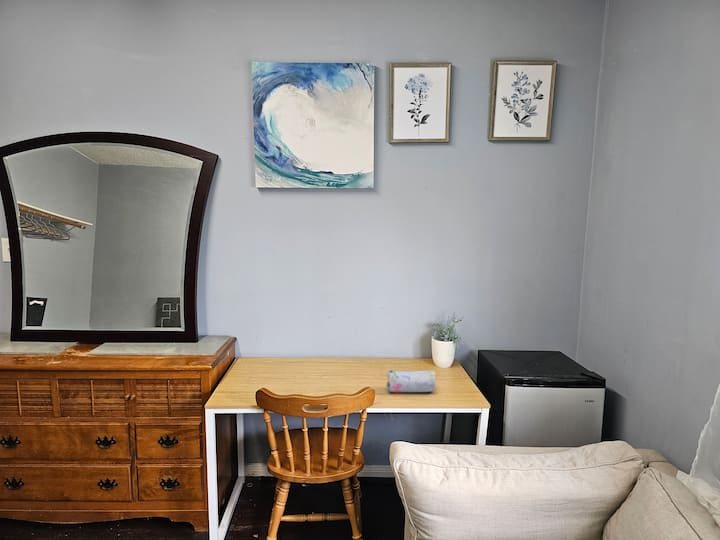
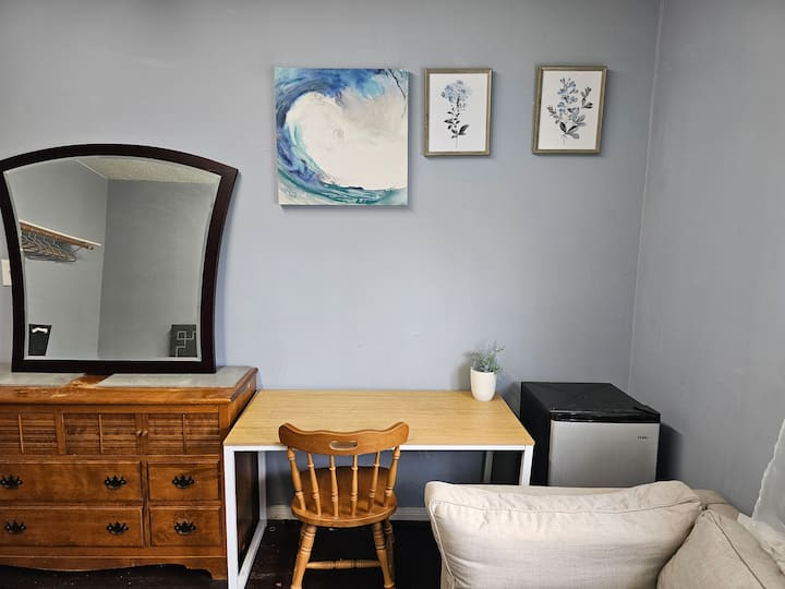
- pencil case (410, 380)
